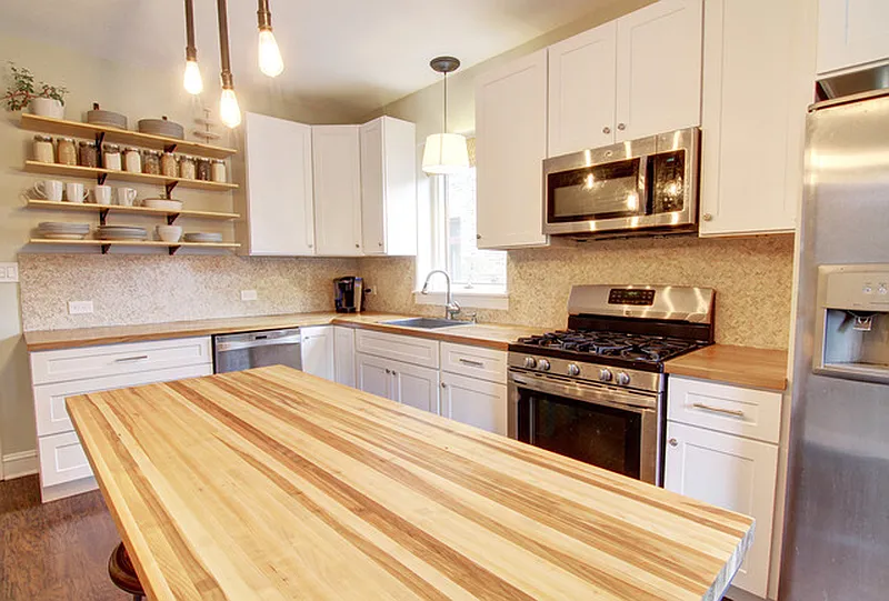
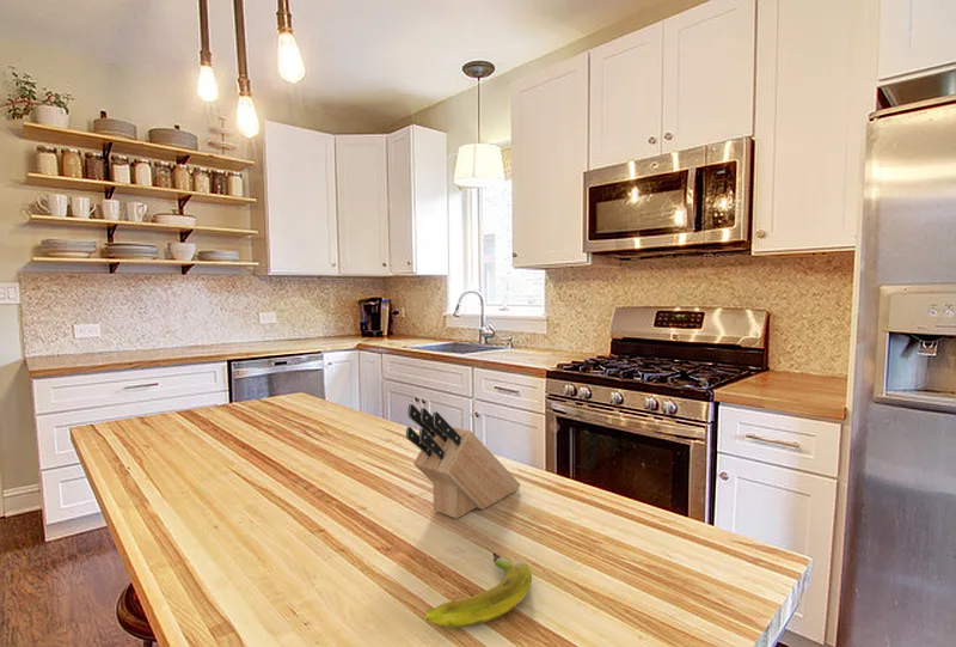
+ banana (489, 590)
+ knife block (462, 451)
